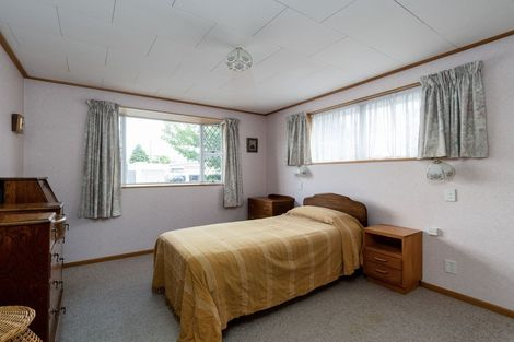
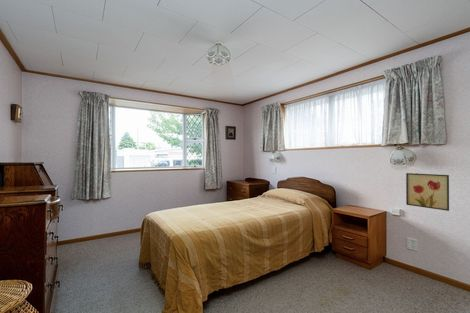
+ wall art (426, 190)
